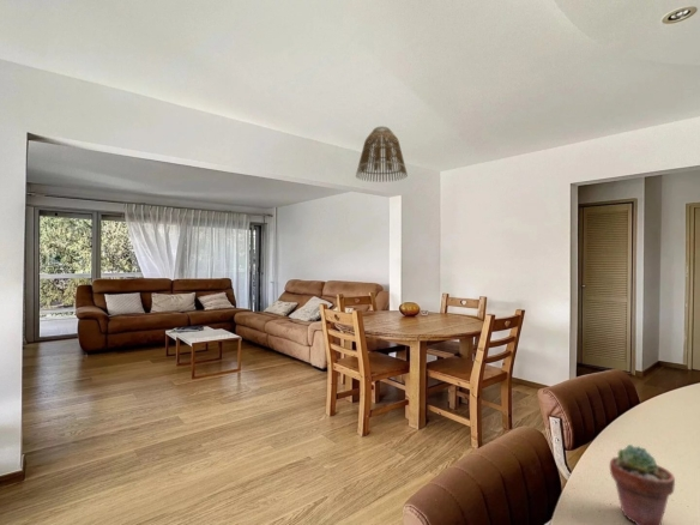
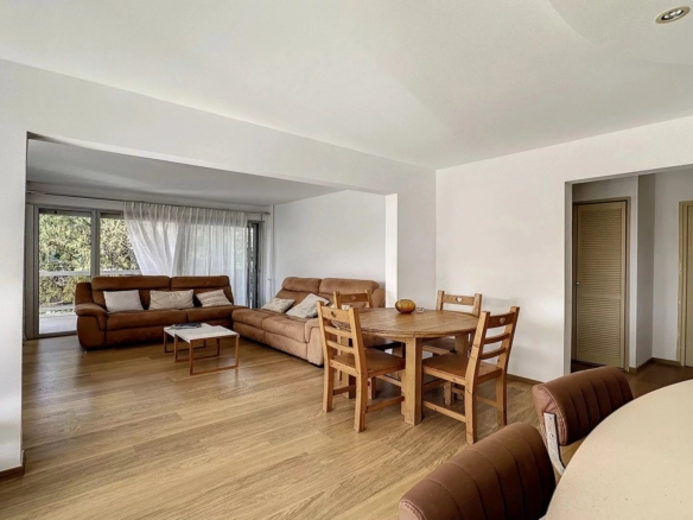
- potted succulent (640, 482)
- lamp shade (380, 152)
